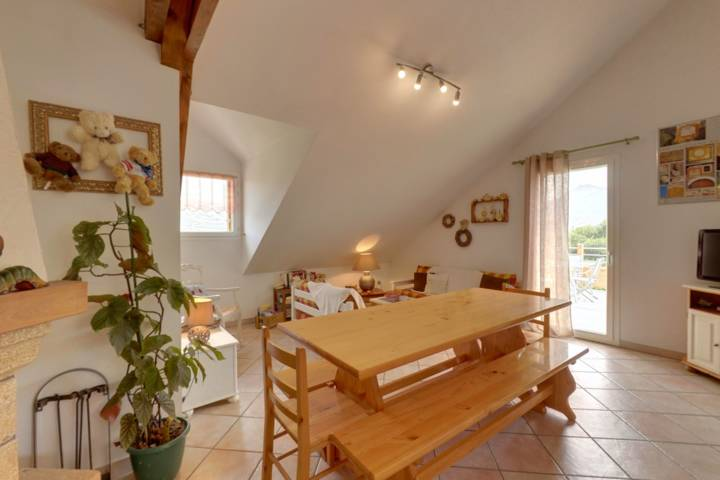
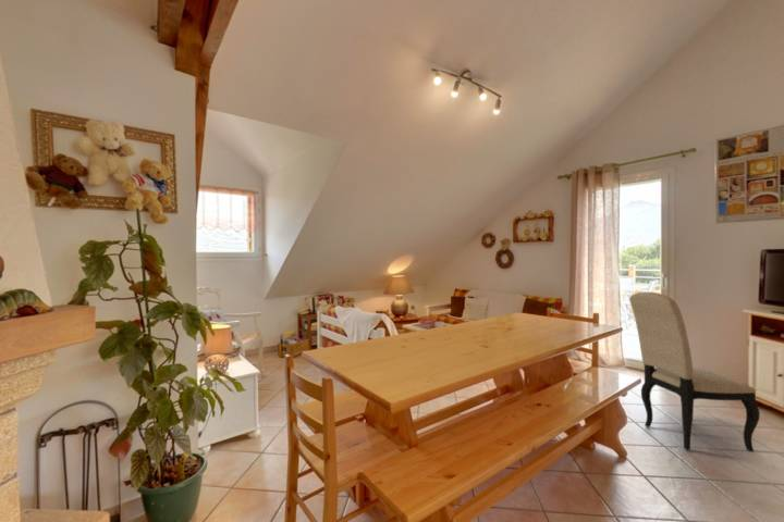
+ dining chair (688, 363)
